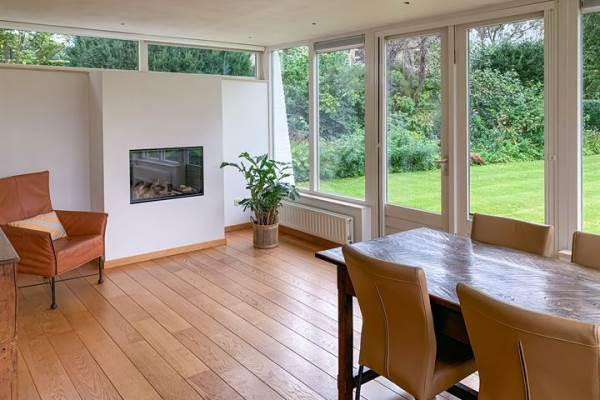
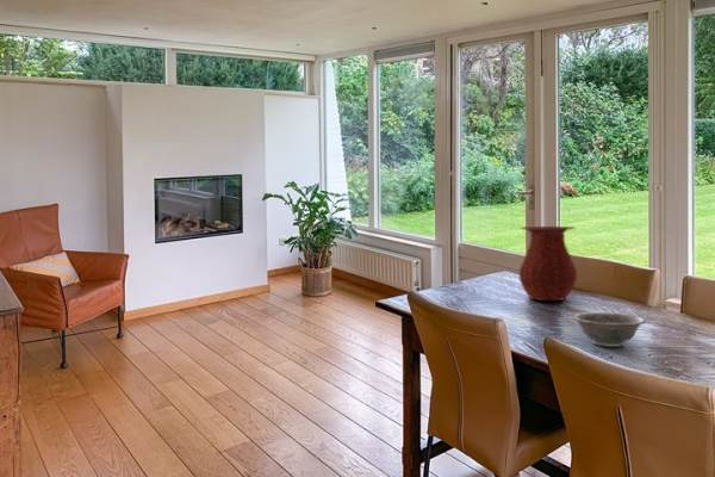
+ decorative bowl (608, 330)
+ vase (547, 262)
